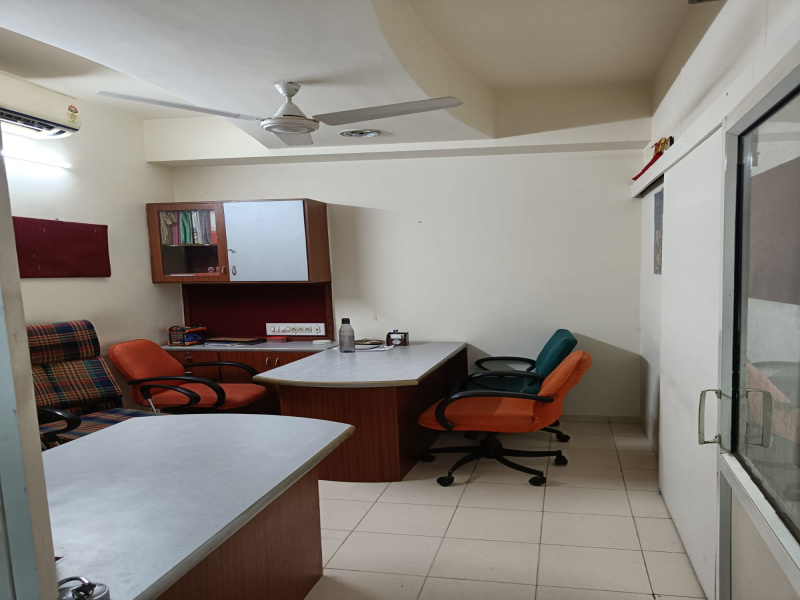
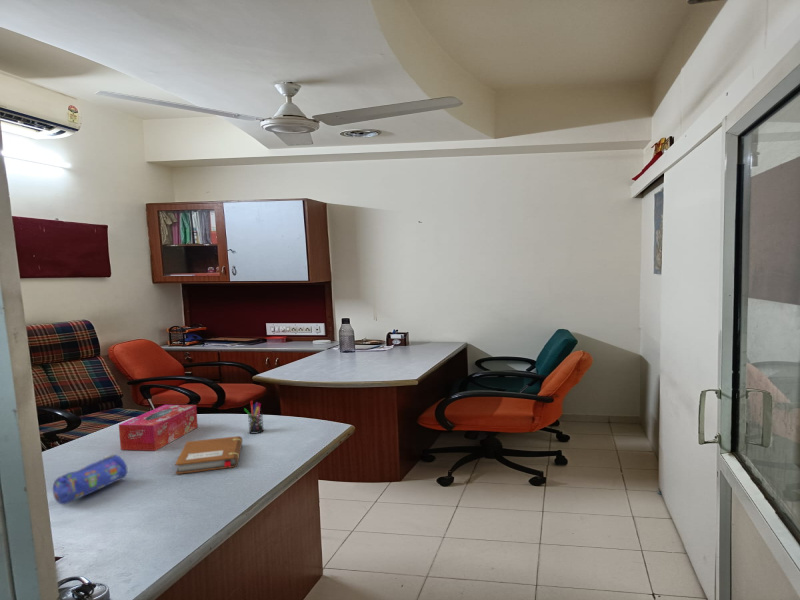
+ notebook (211, 454)
+ tissue box (160, 426)
+ pen holder (253, 416)
+ pencil case (92, 476)
